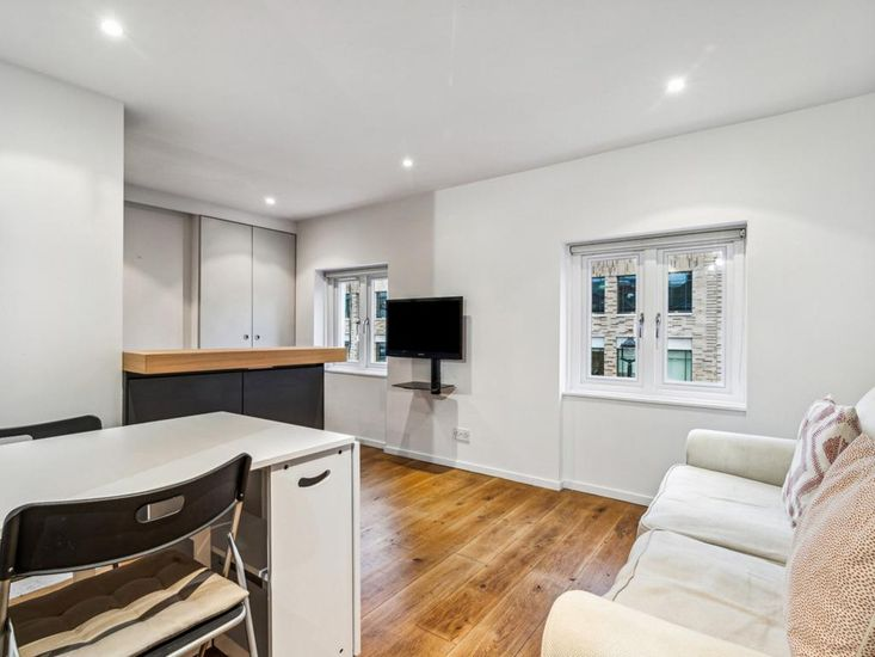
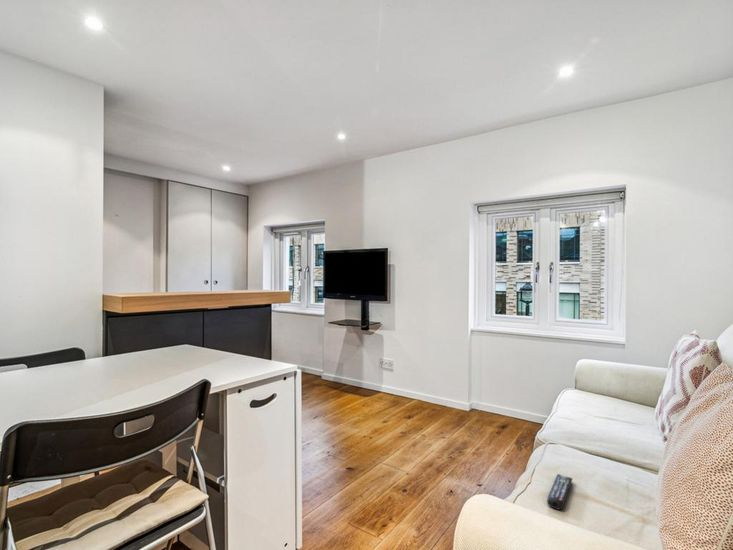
+ remote control (560, 489)
